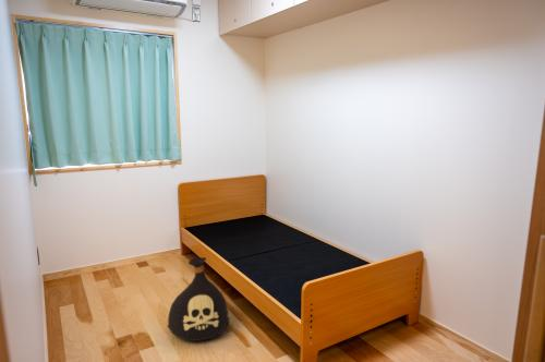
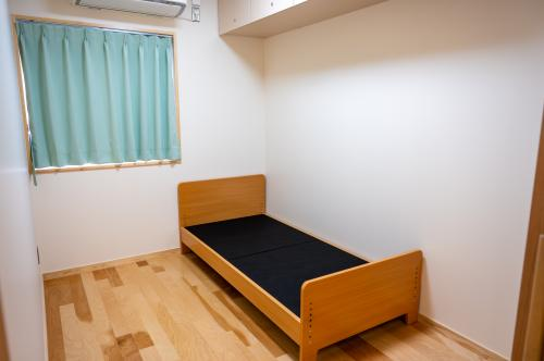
- bag (198, 295)
